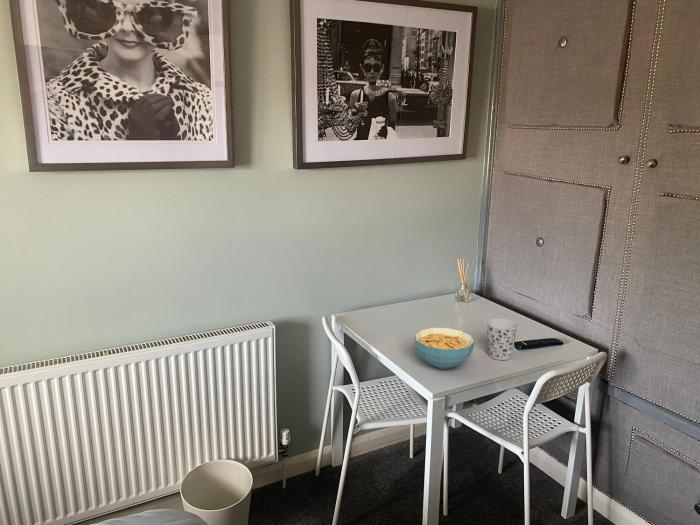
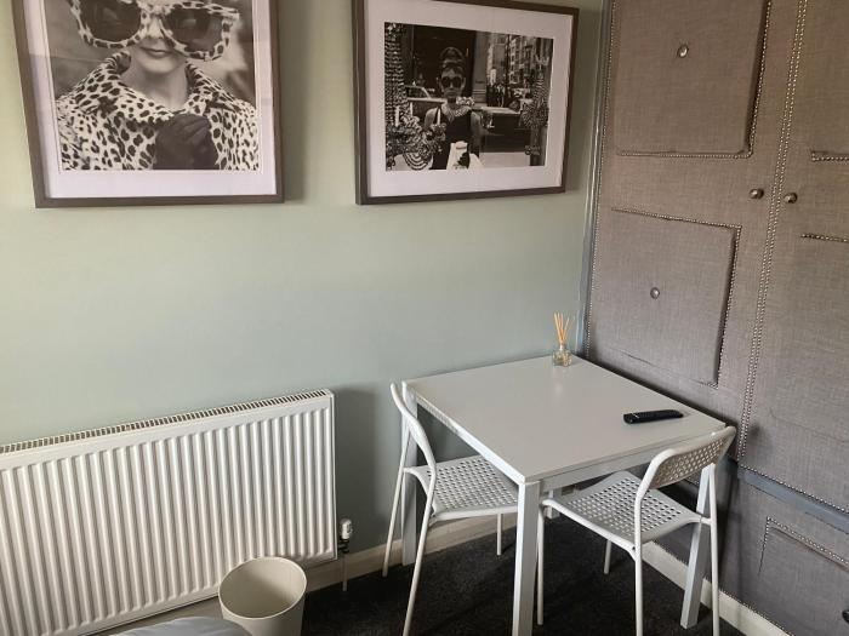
- cereal bowl (443, 351)
- cup (500, 339)
